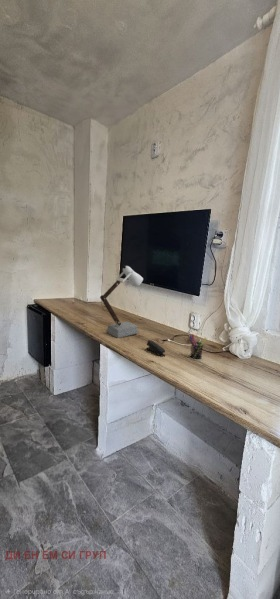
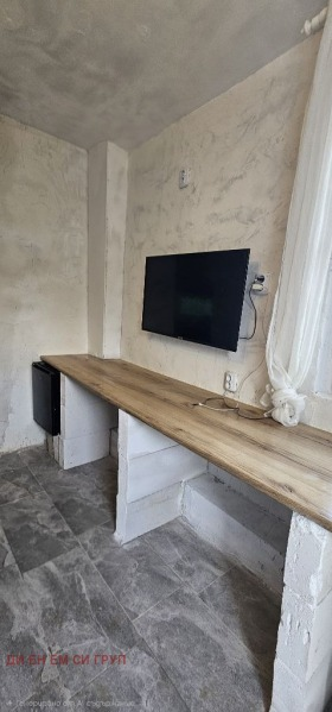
- desk lamp (111, 307)
- pen holder (196, 346)
- stapler (155, 347)
